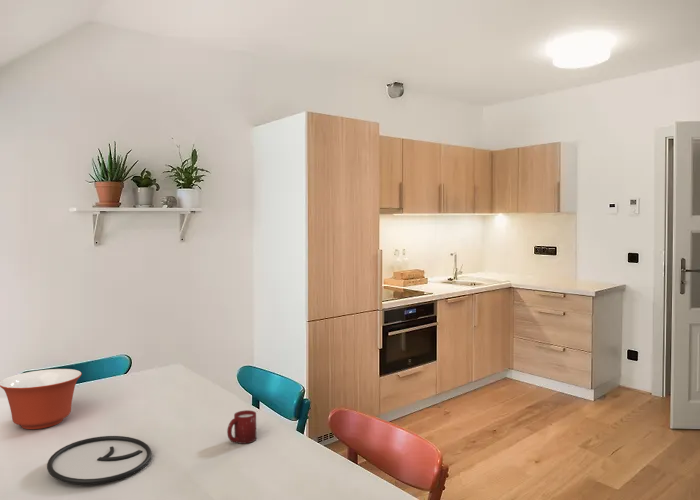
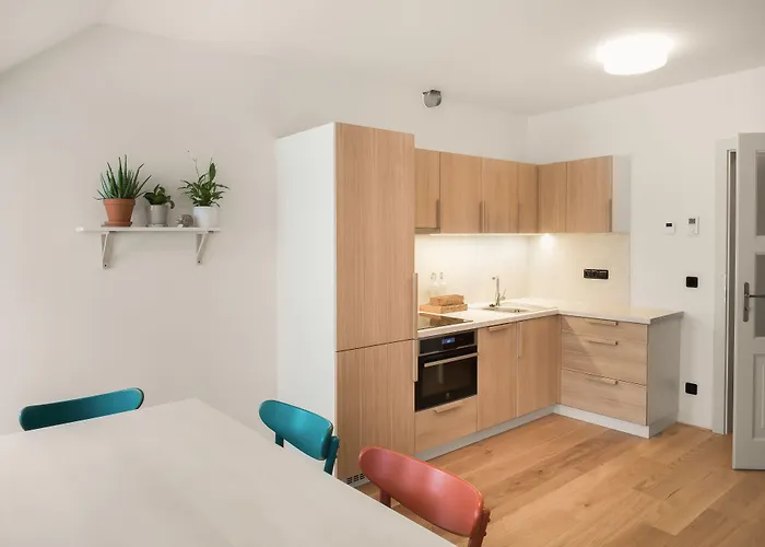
- mixing bowl (42, 400)
- plate (101, 458)
- cup (241, 428)
